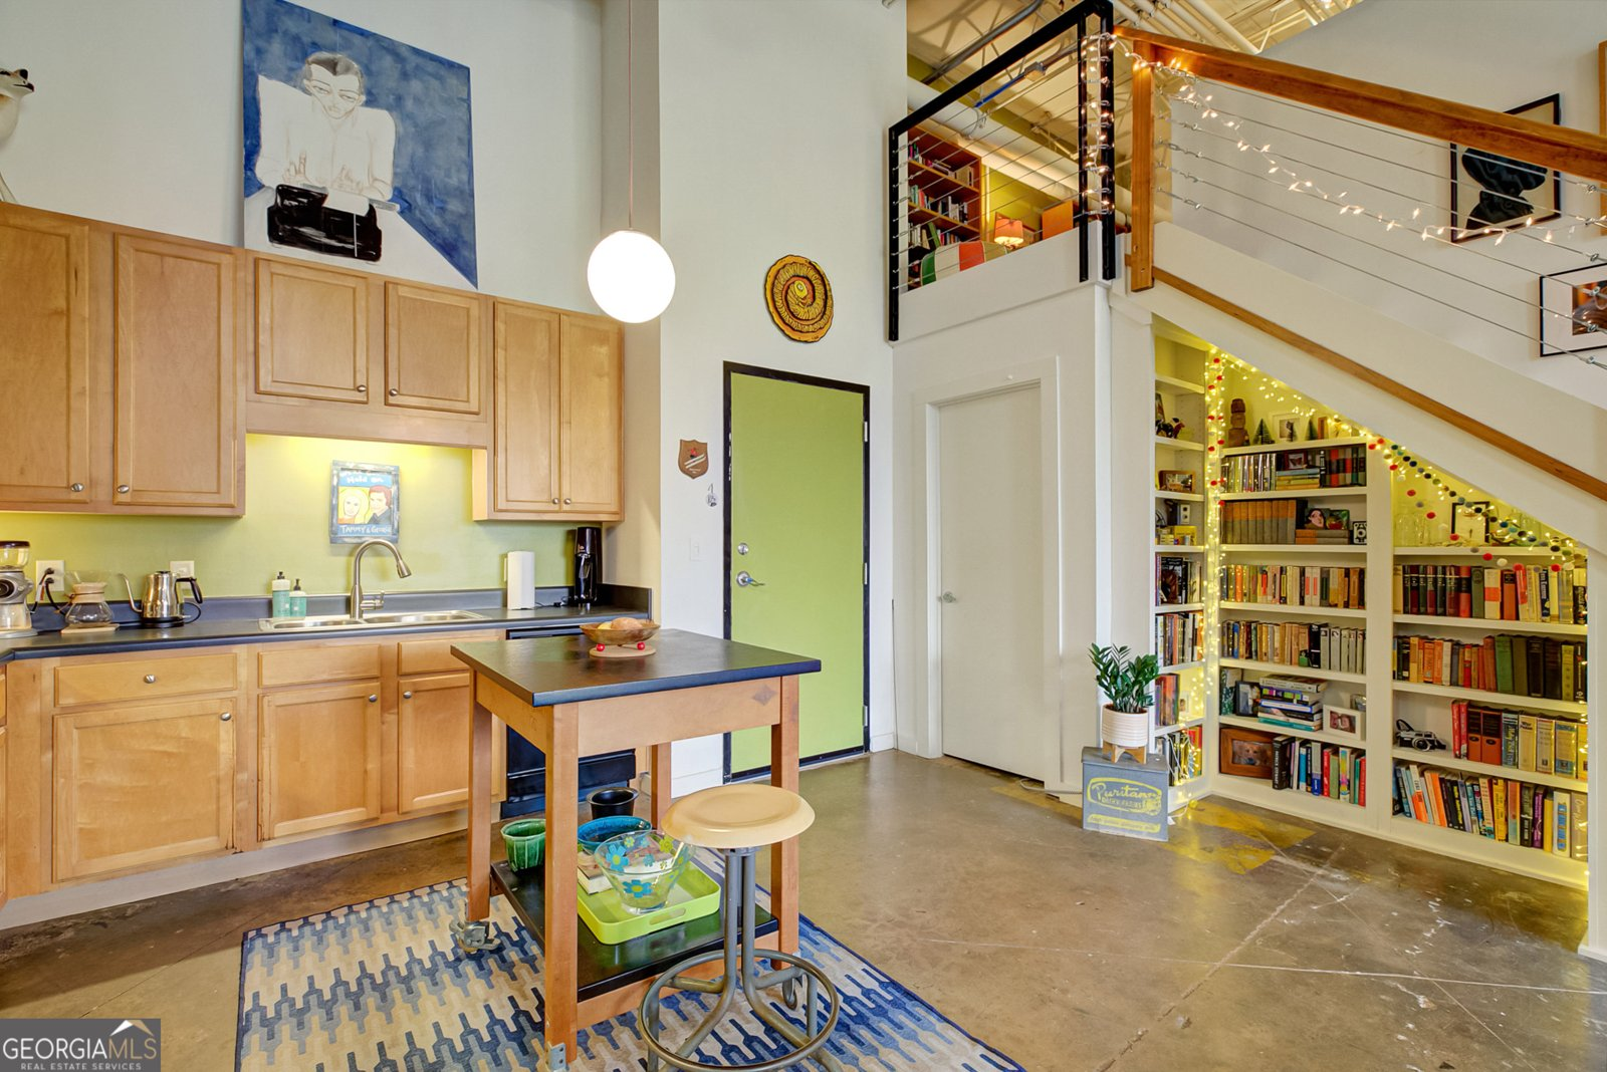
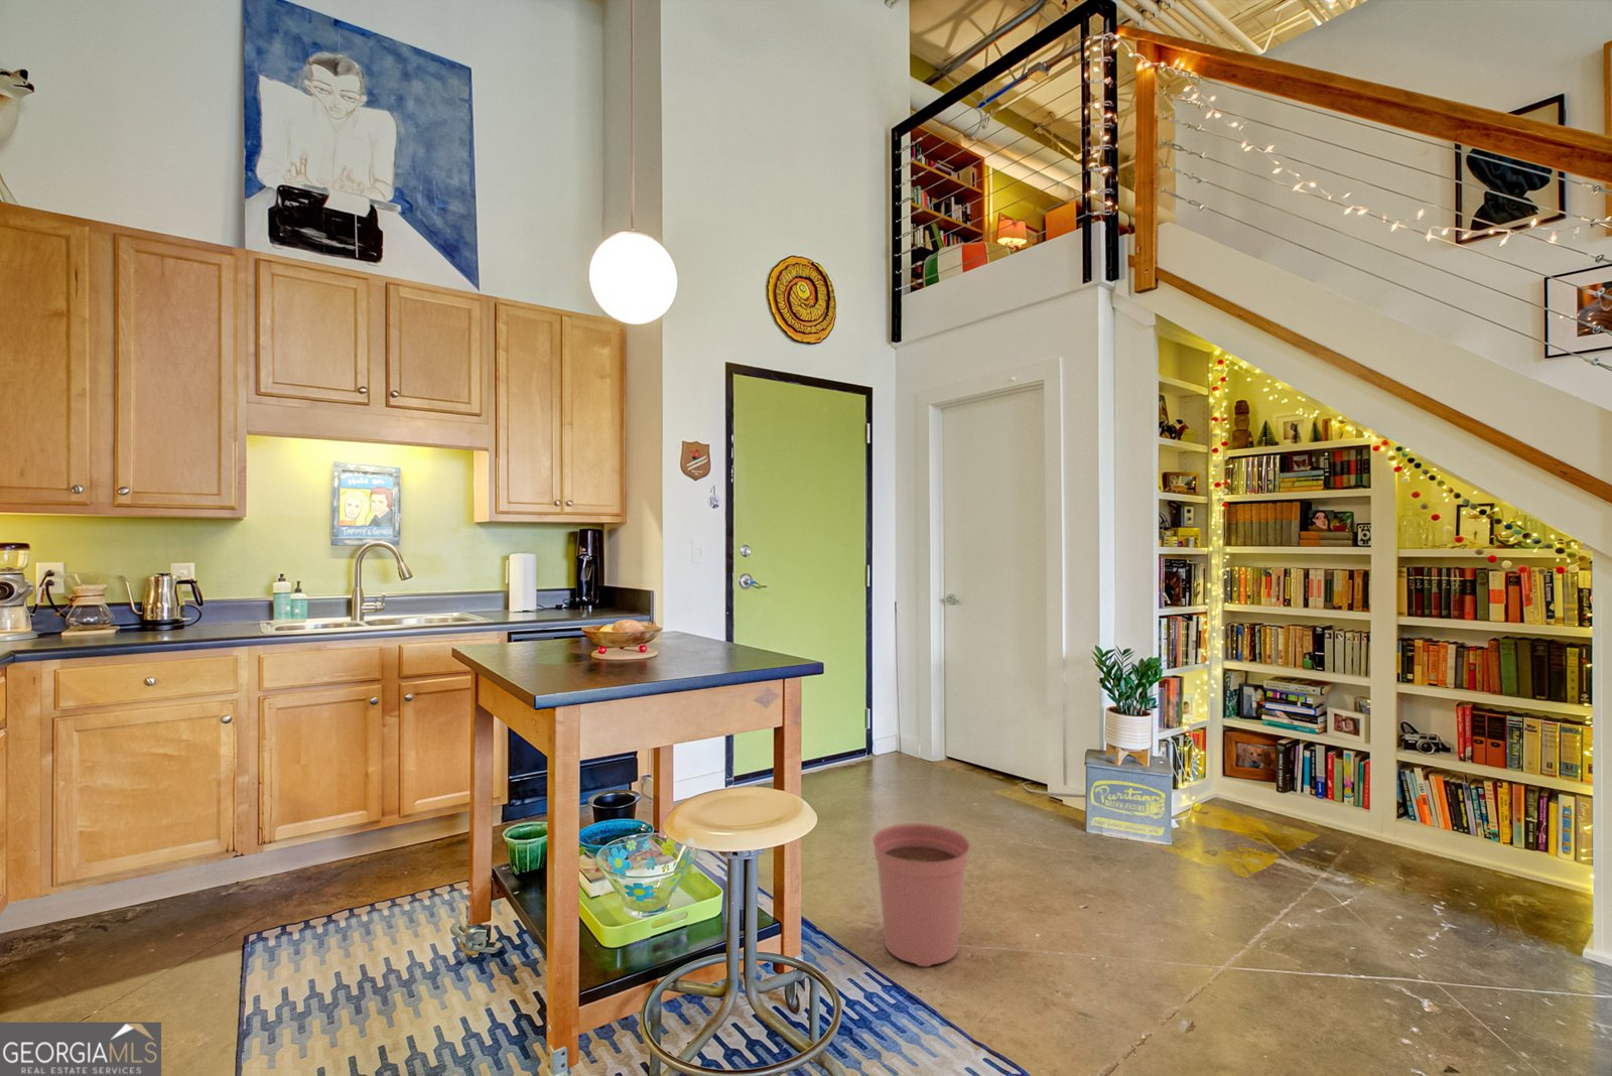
+ plant pot (921, 893)
